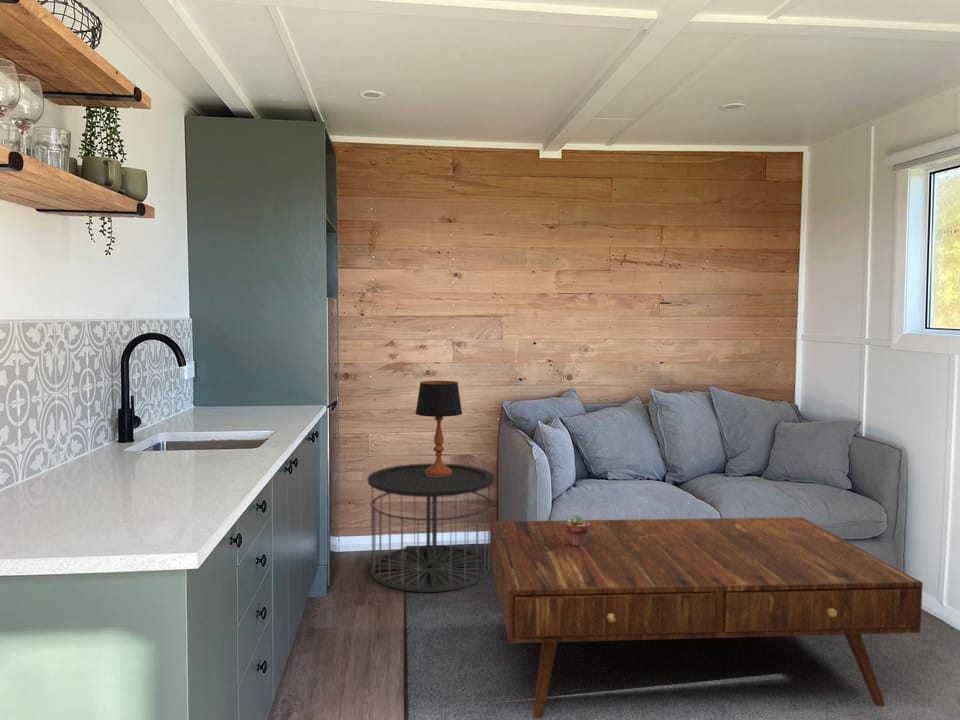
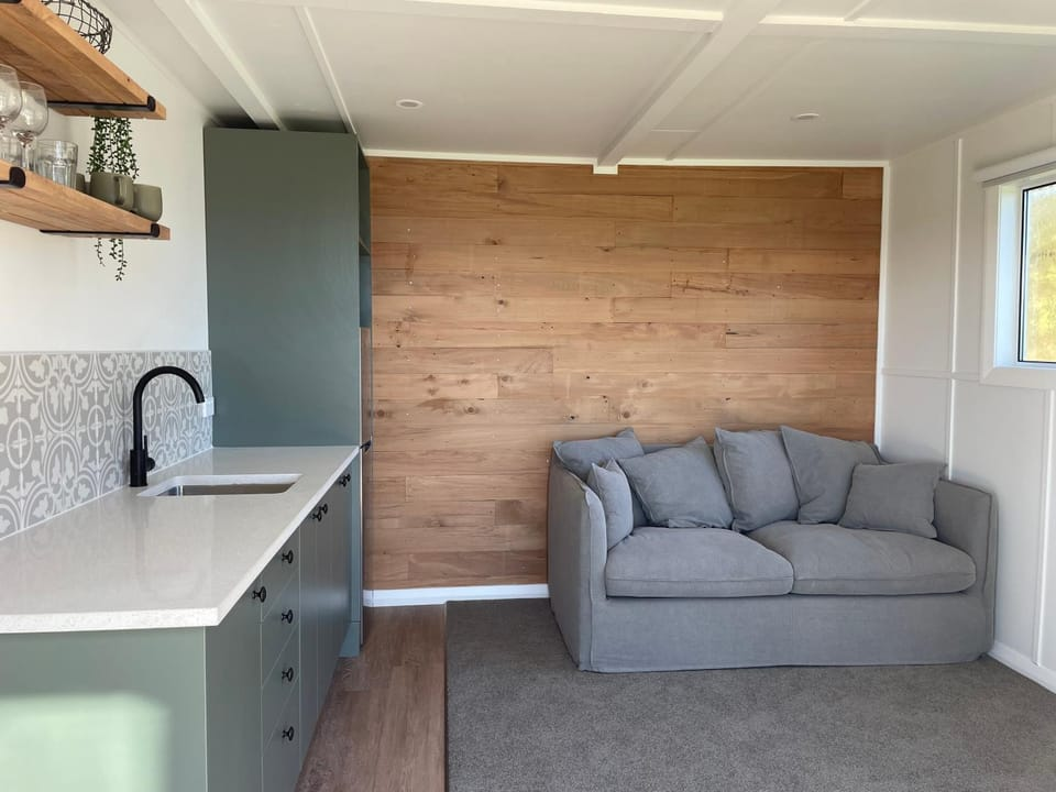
- side table (432, 523)
- potted succulent (577, 528)
- table lamp (438, 425)
- coffee table (680, 606)
